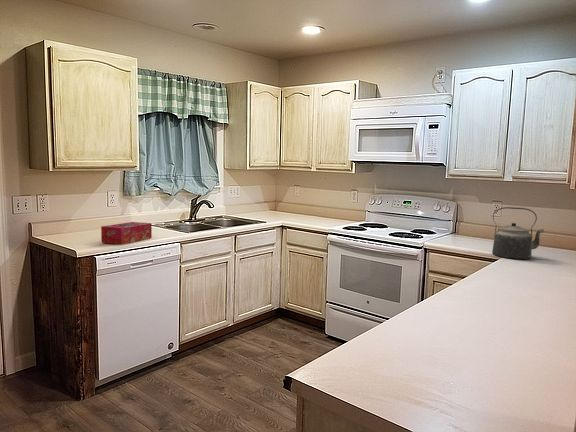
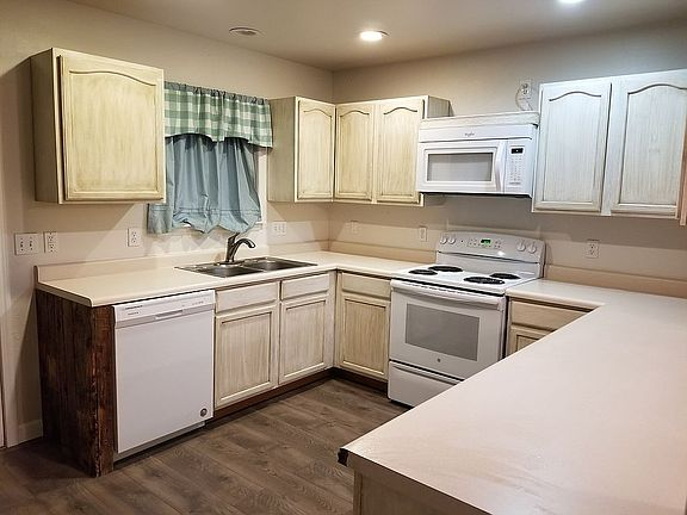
- kettle (517, 232)
- tissue box (127, 232)
